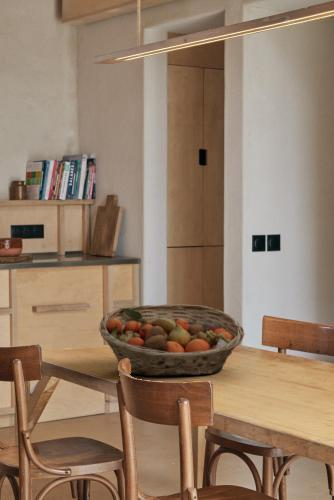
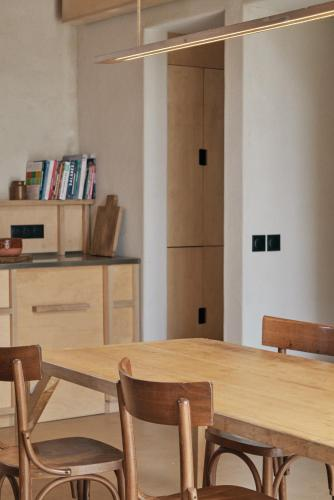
- fruit basket (171, 339)
